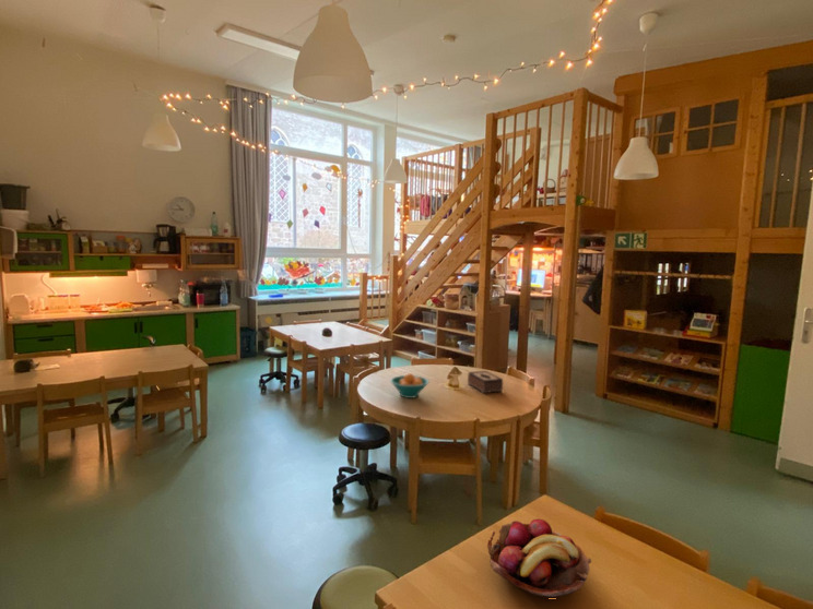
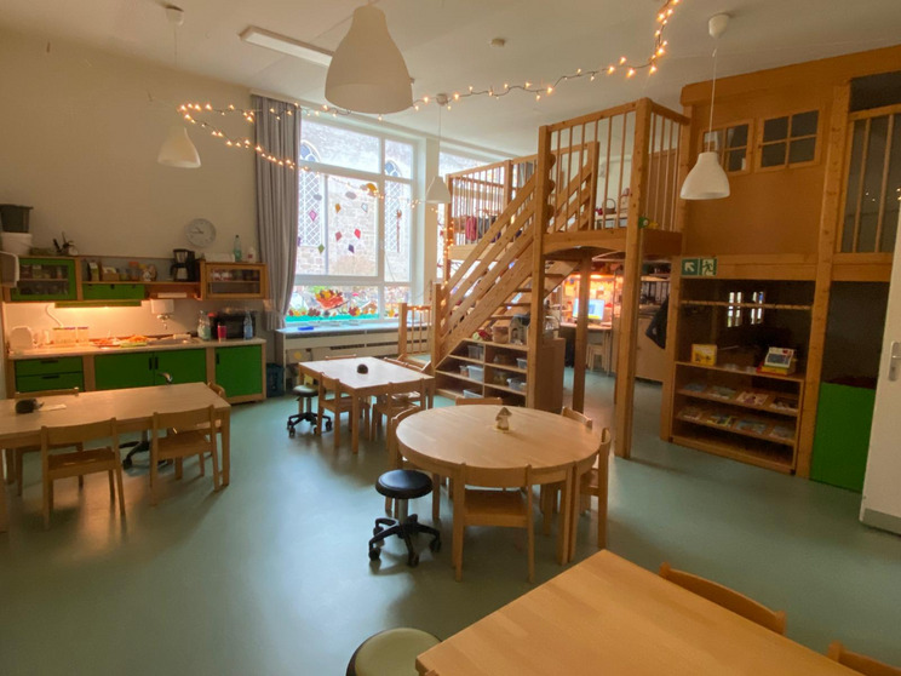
- fruit bowl (409, 384)
- tissue box (484, 381)
- fruit basket (537, 553)
